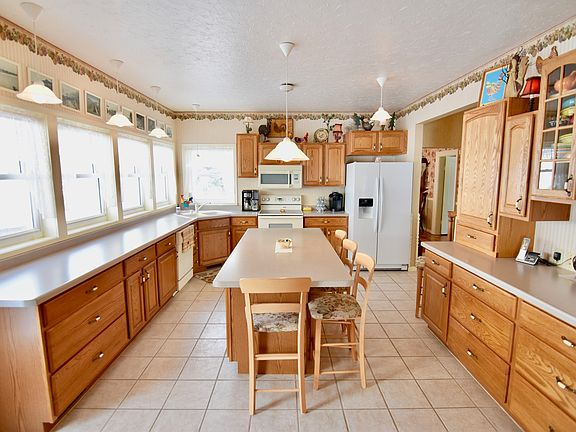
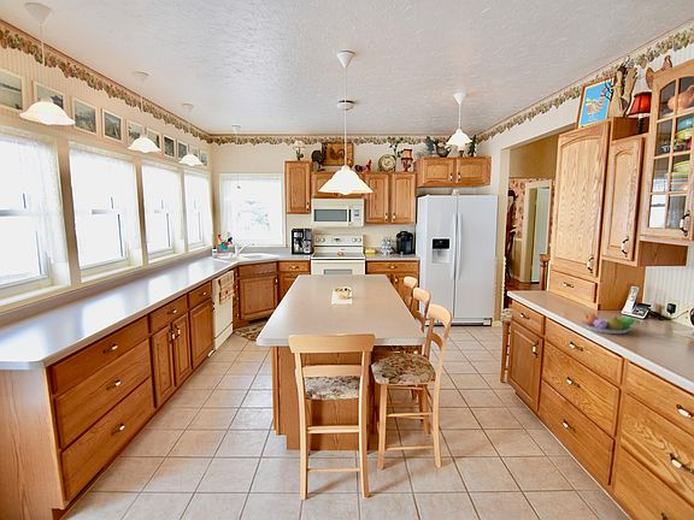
+ fruit bowl (608, 320)
